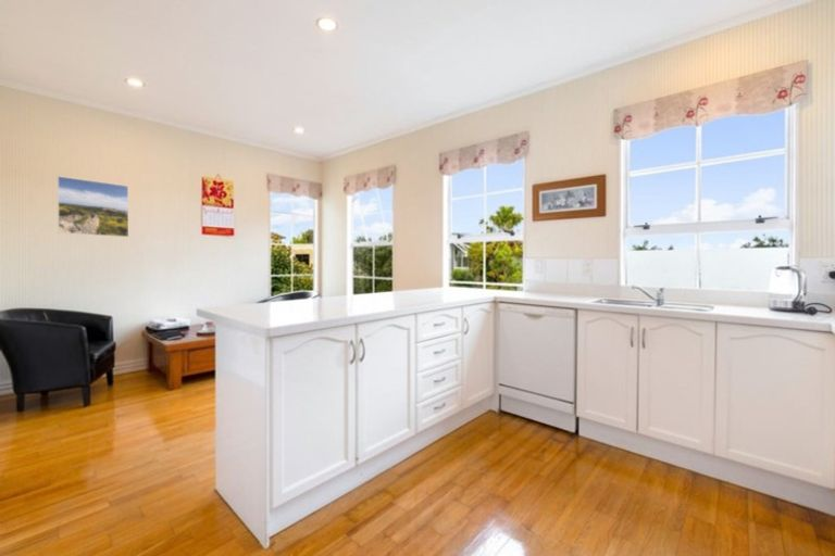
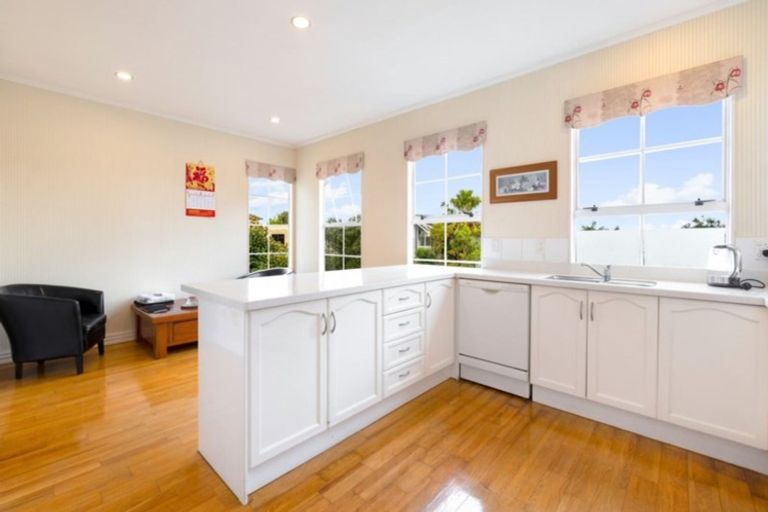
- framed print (95, 207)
